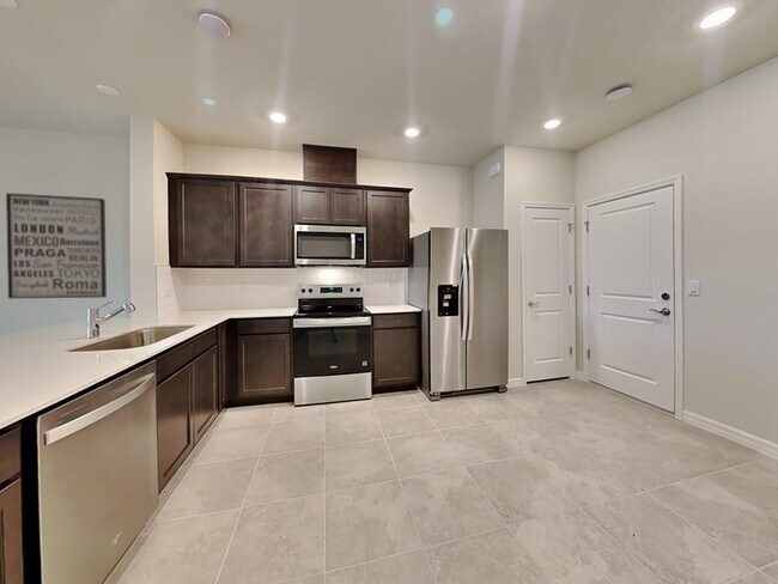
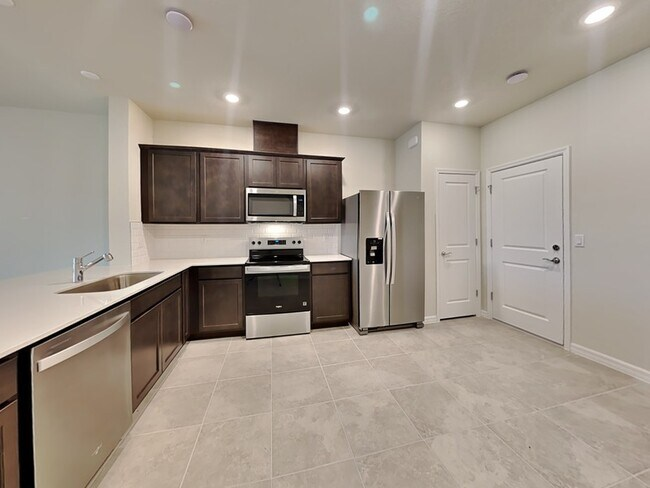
- wall art (57, 247)
